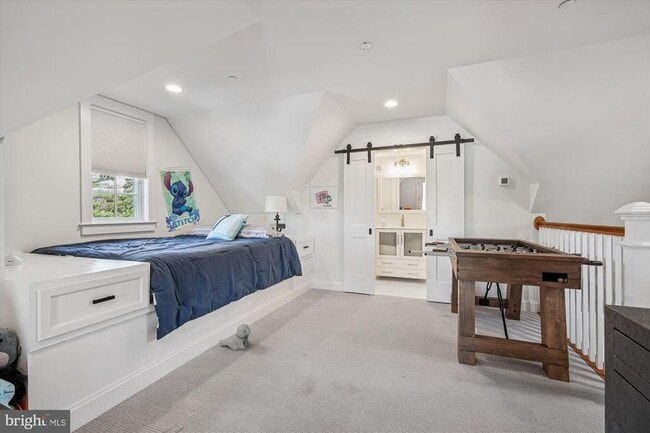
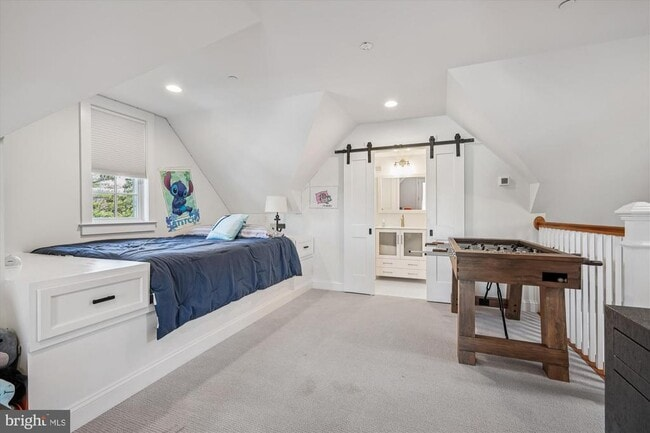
- plush toy (236, 334)
